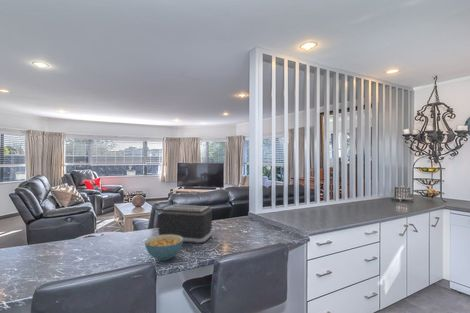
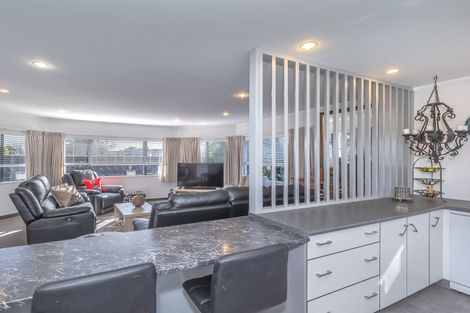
- toaster (184, 222)
- cereal bowl (164, 249)
